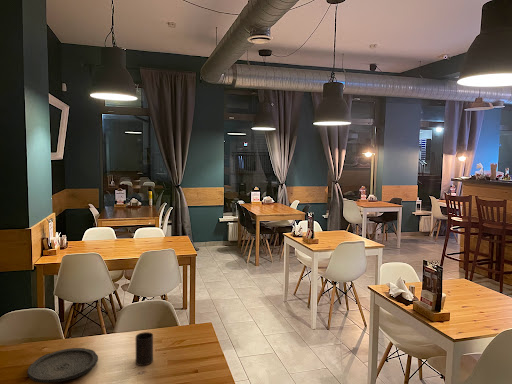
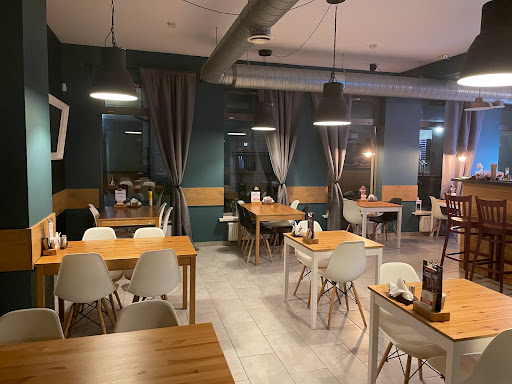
- cup (144, 348)
- plate (64, 364)
